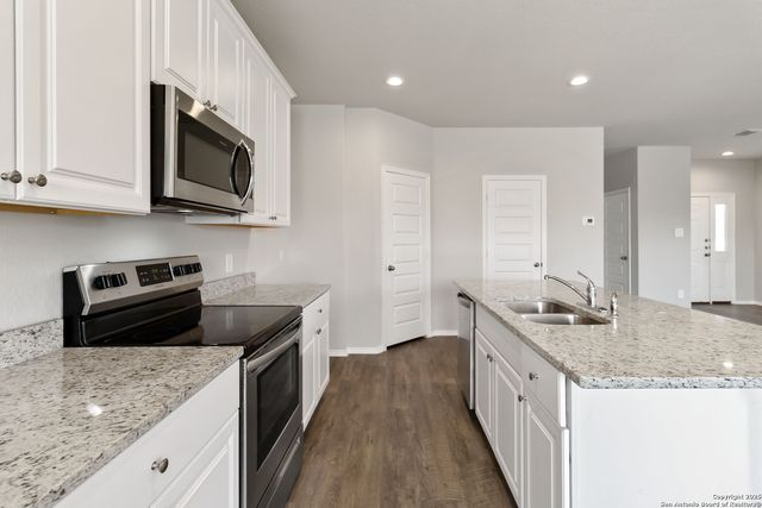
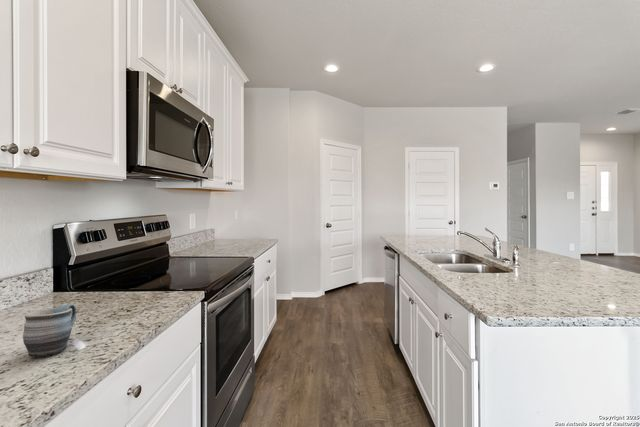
+ mug (52, 328)
